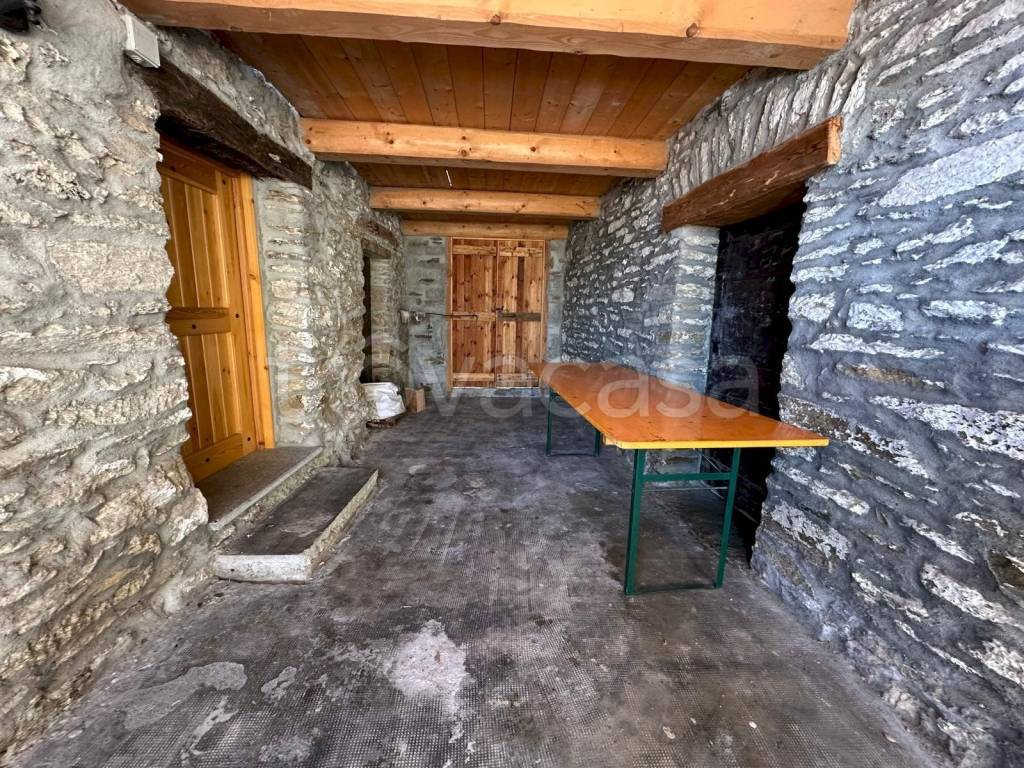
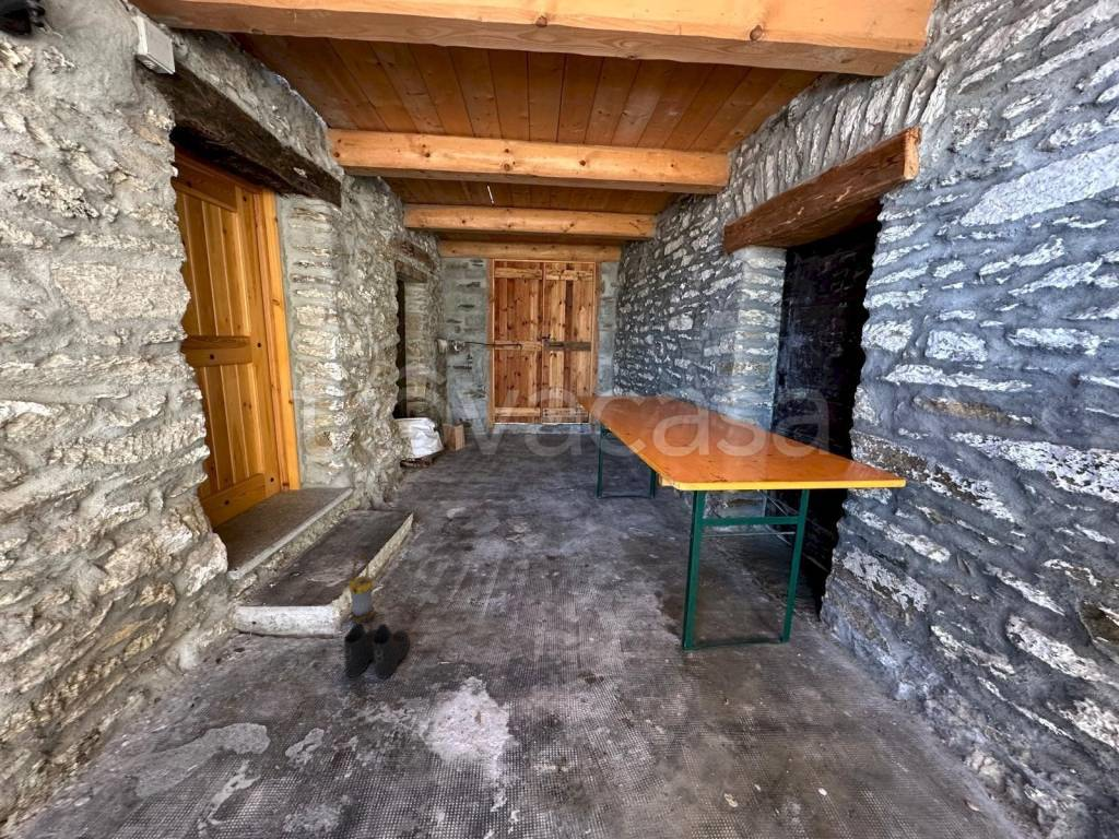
+ boots (377, 638)
+ lantern (361, 587)
